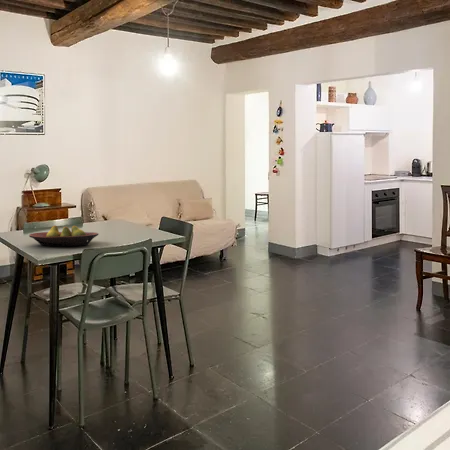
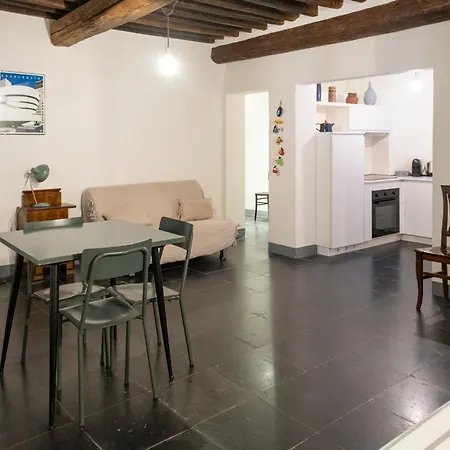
- fruit bowl (64, 235)
